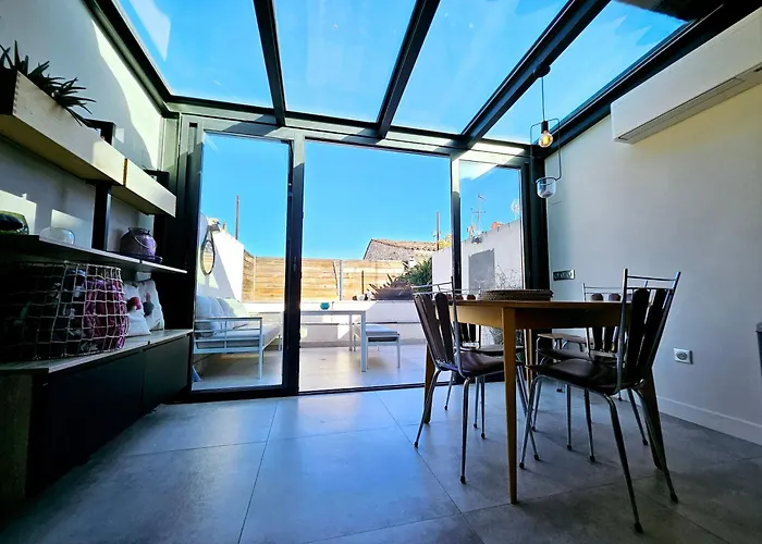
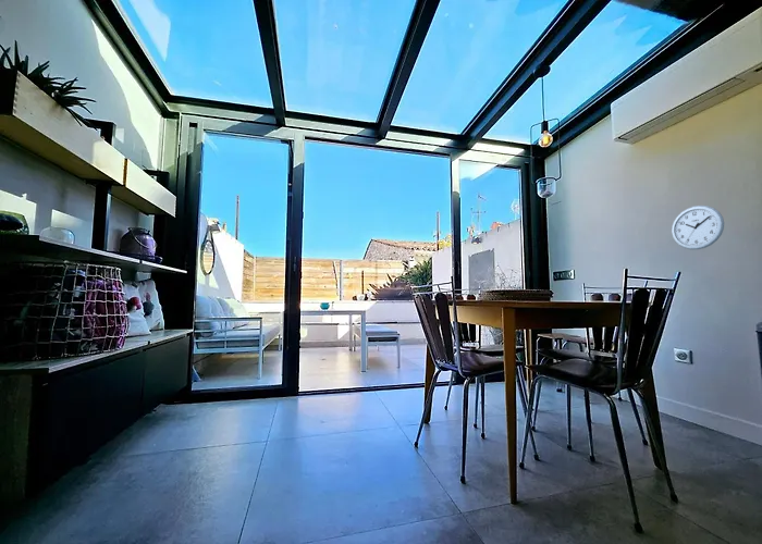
+ wall clock (695, 227)
